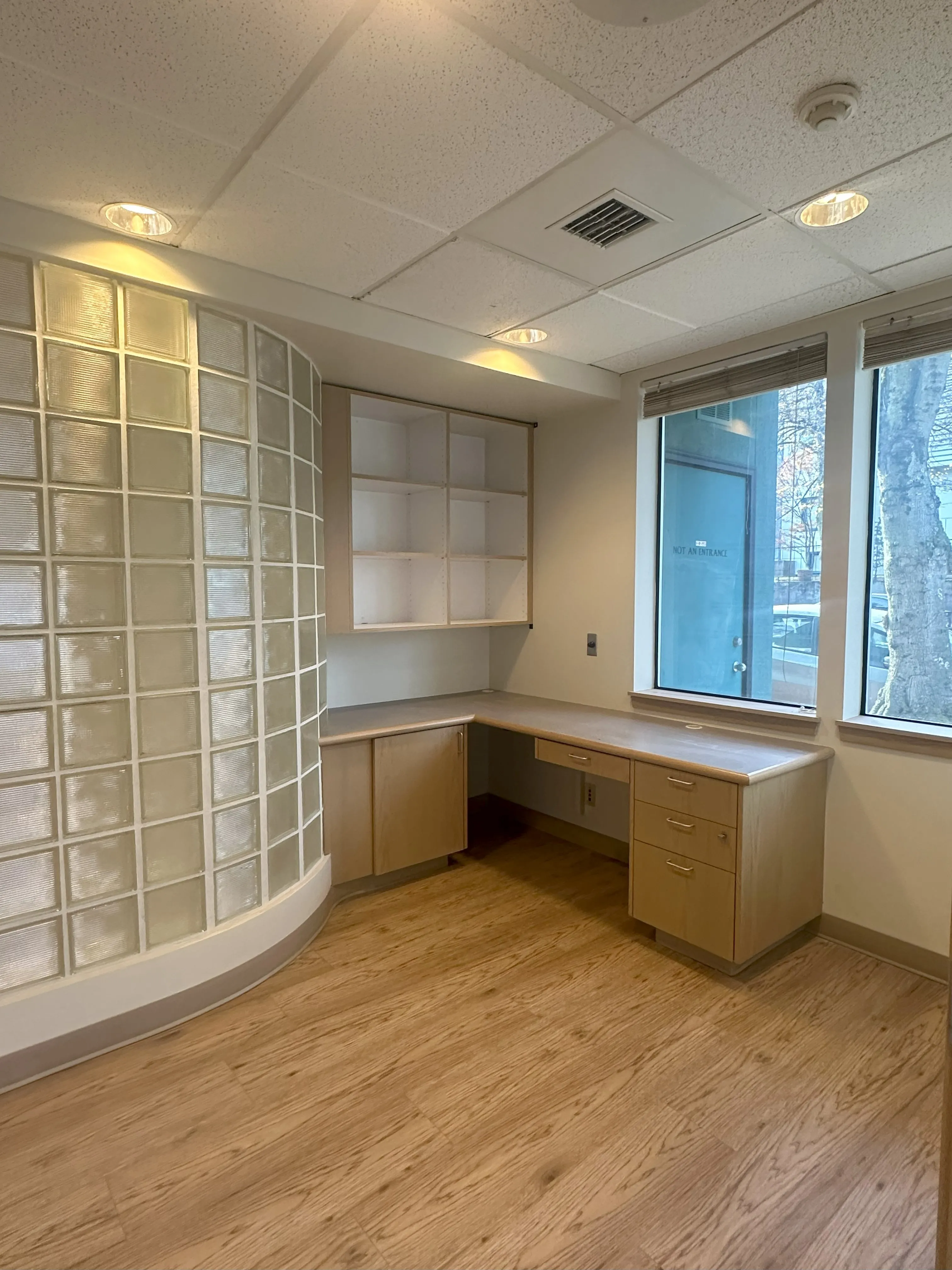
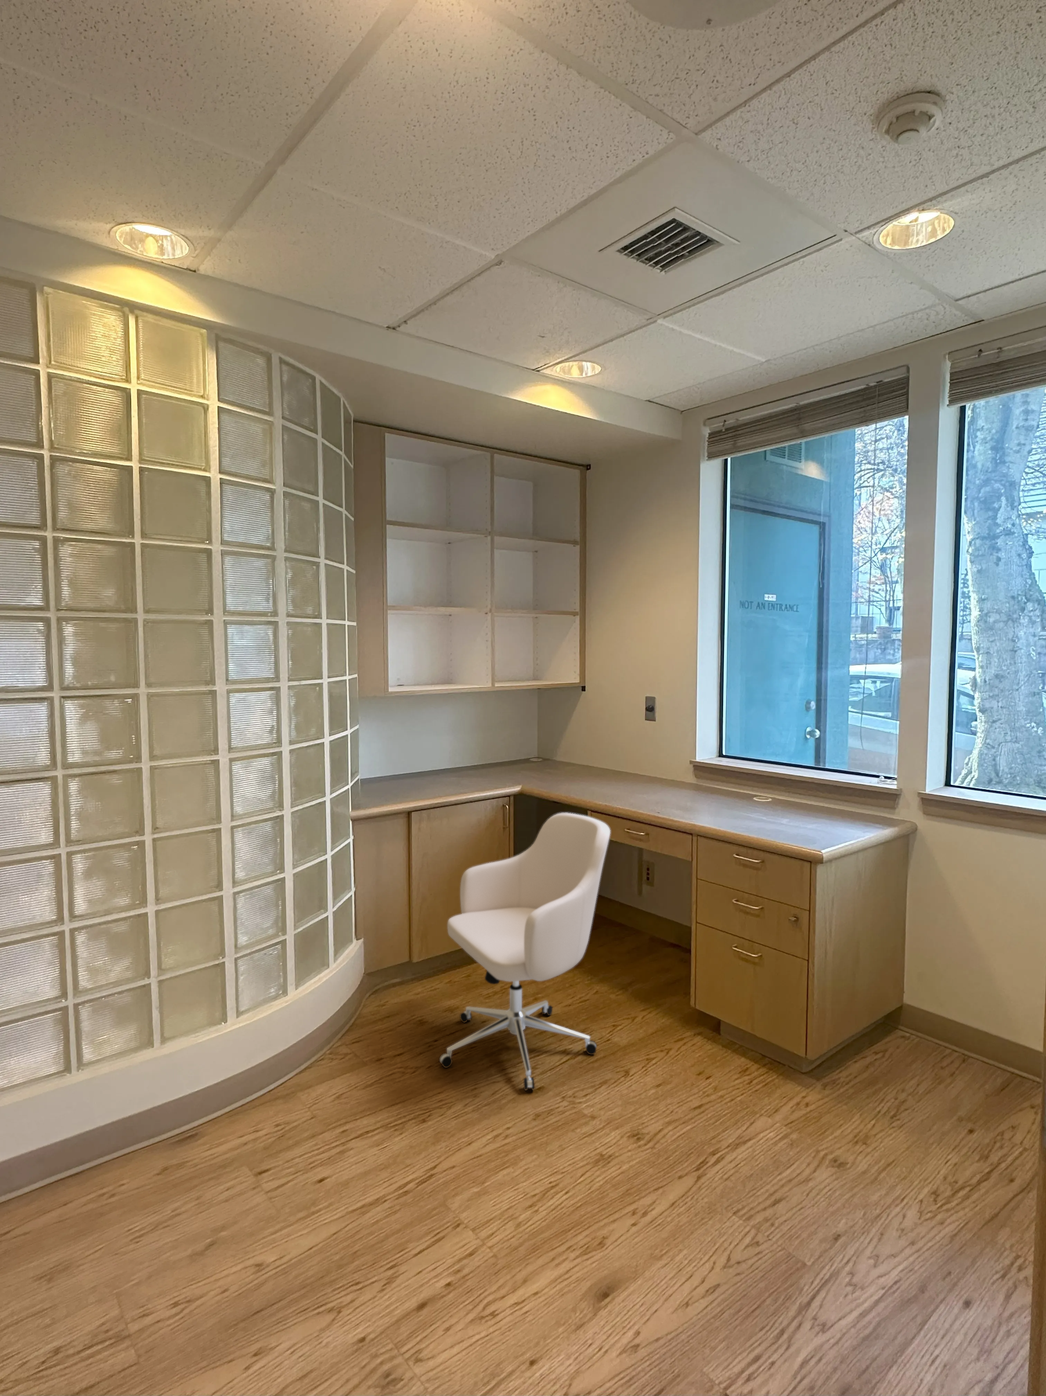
+ chair (522, 937)
